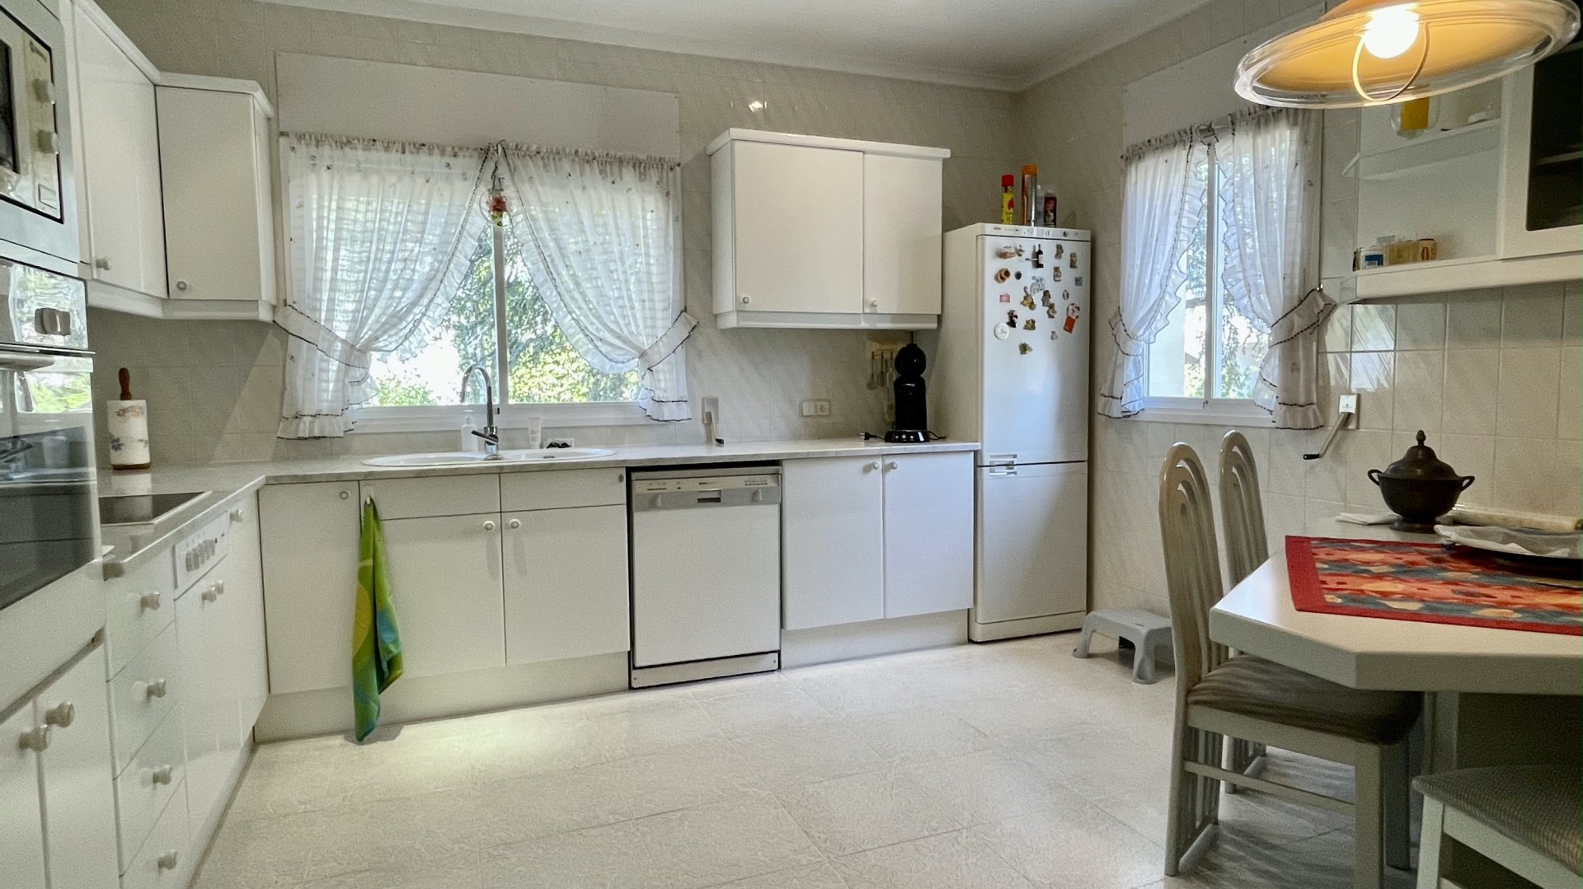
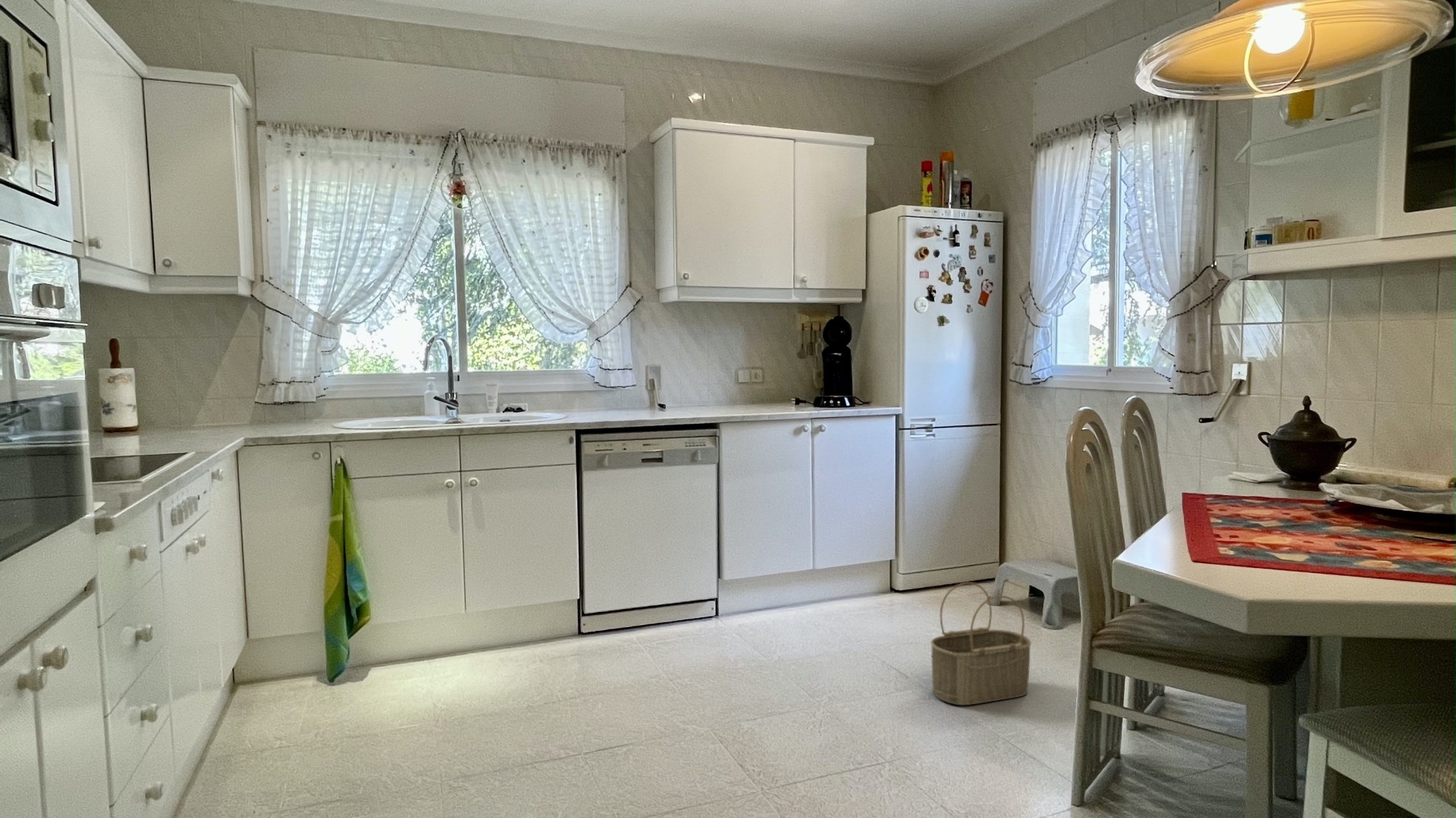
+ wicker basket (981, 641)
